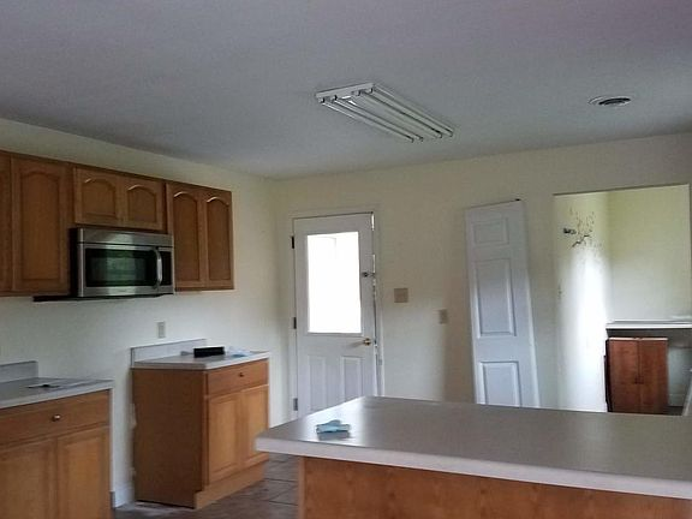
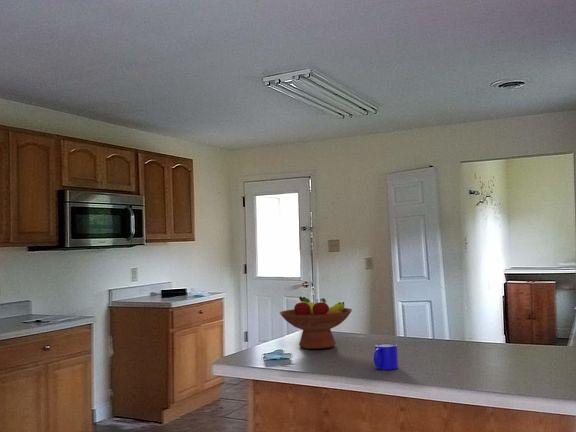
+ fruit bowl (316, 321)
+ mug (383, 357)
